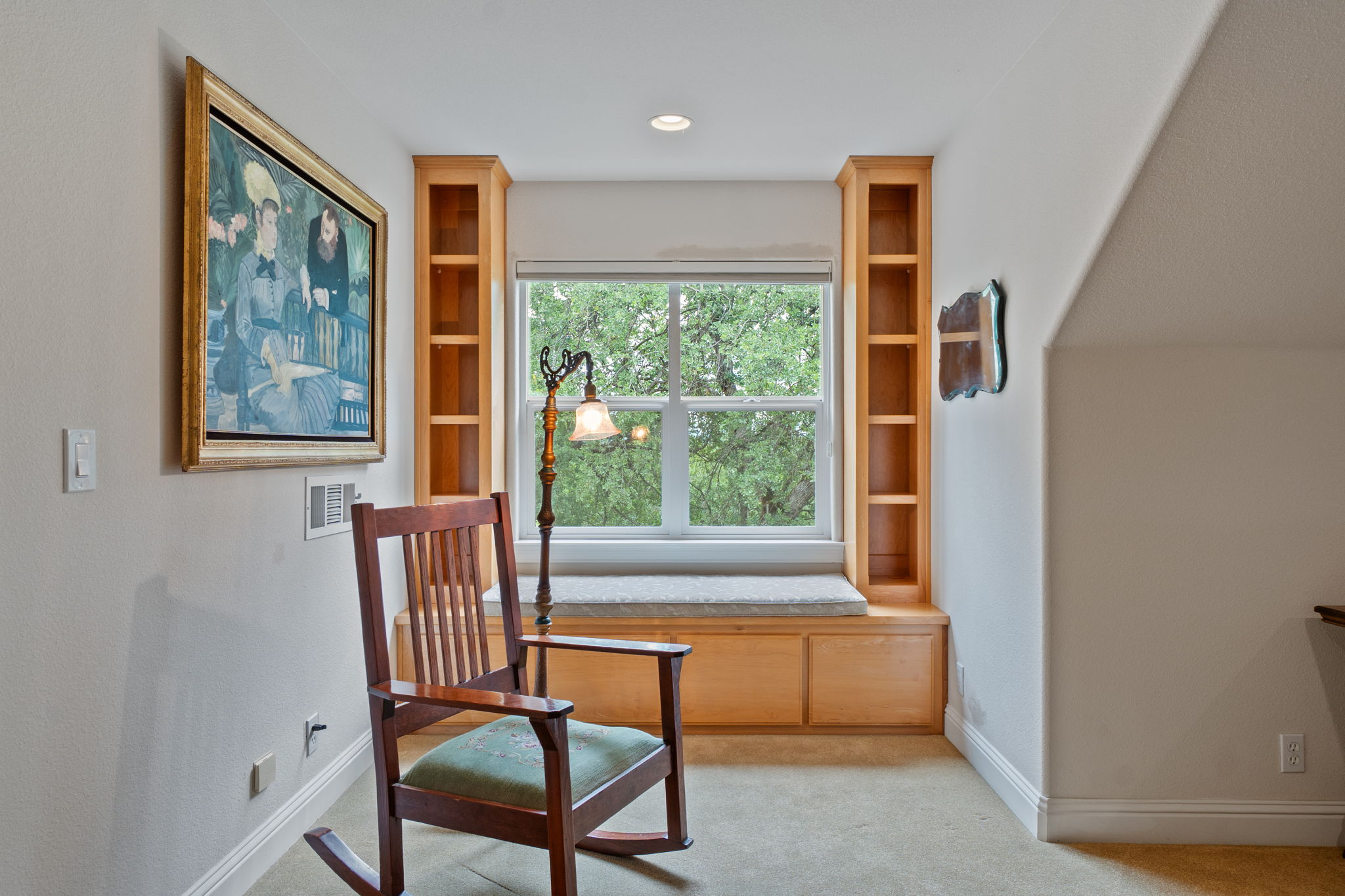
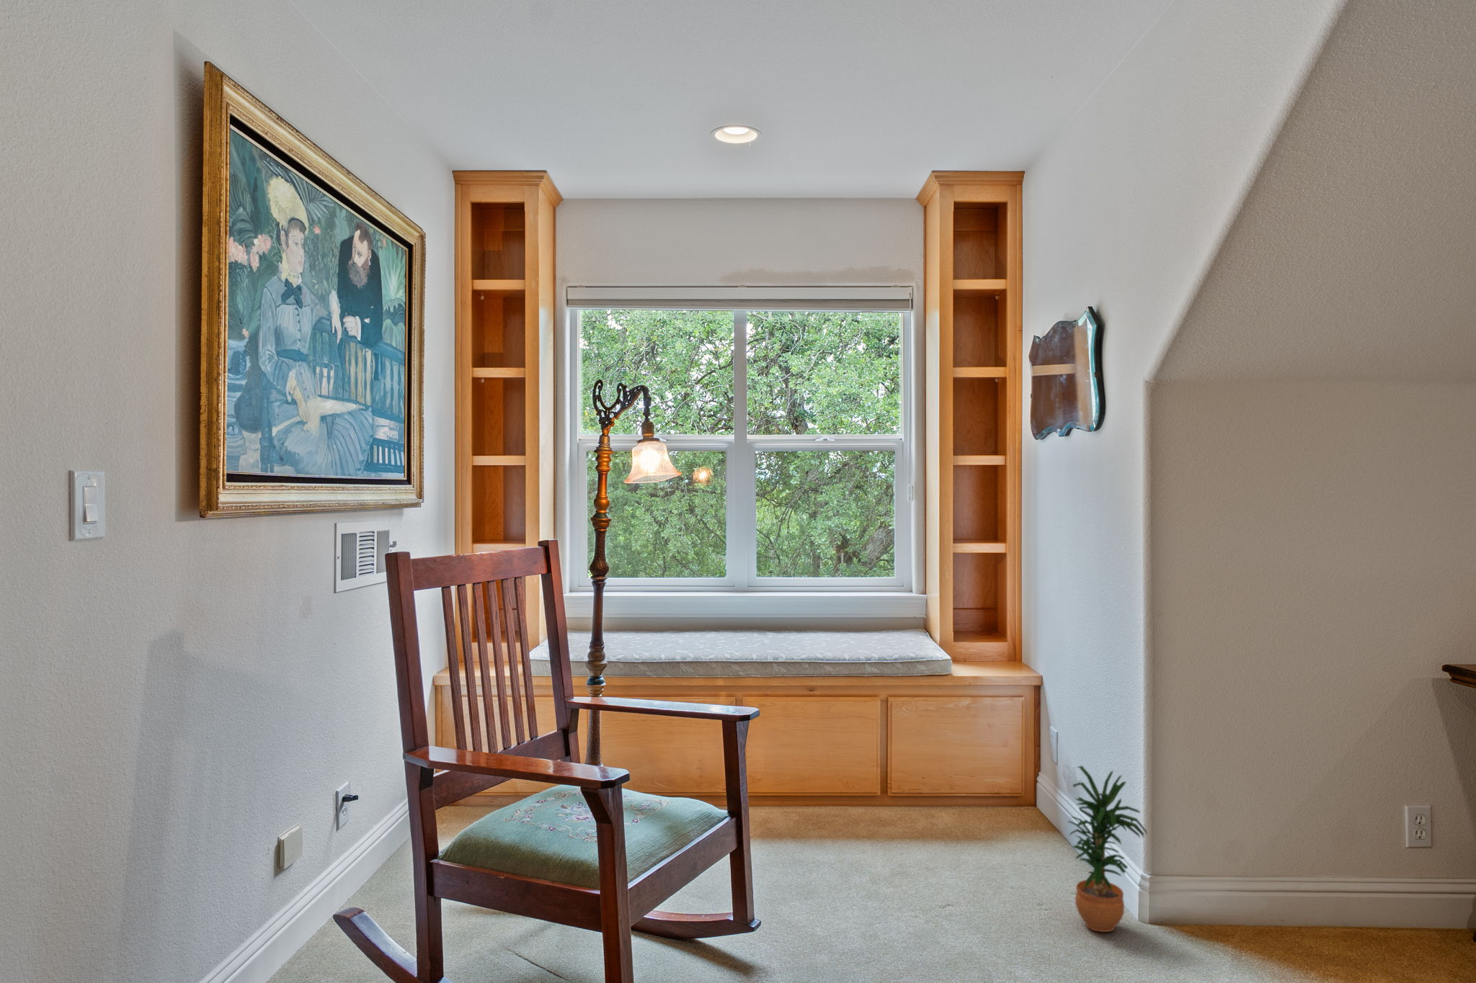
+ potted plant (1106, 849)
